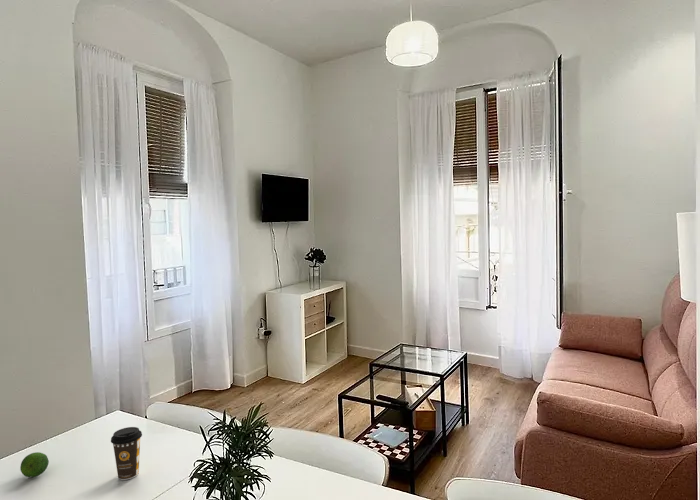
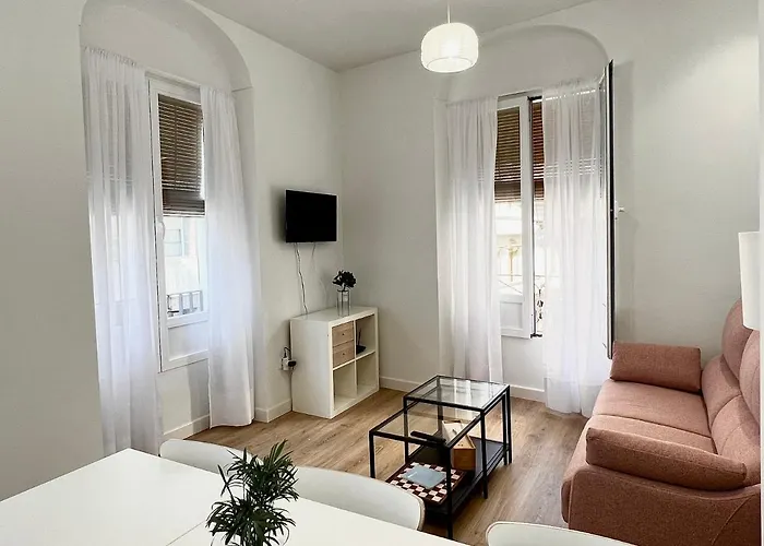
- coffee cup (127, 453)
- fruit (33, 464)
